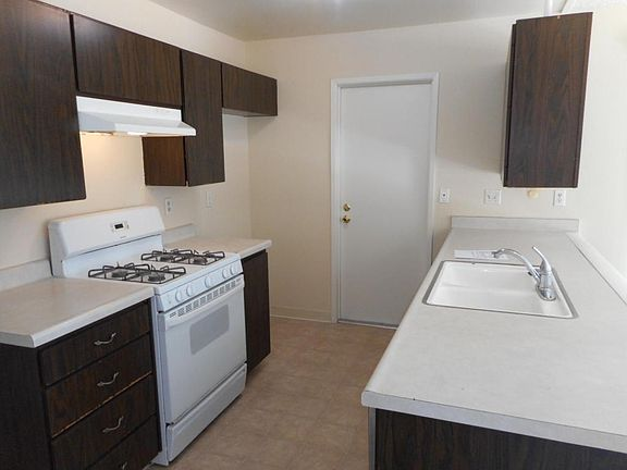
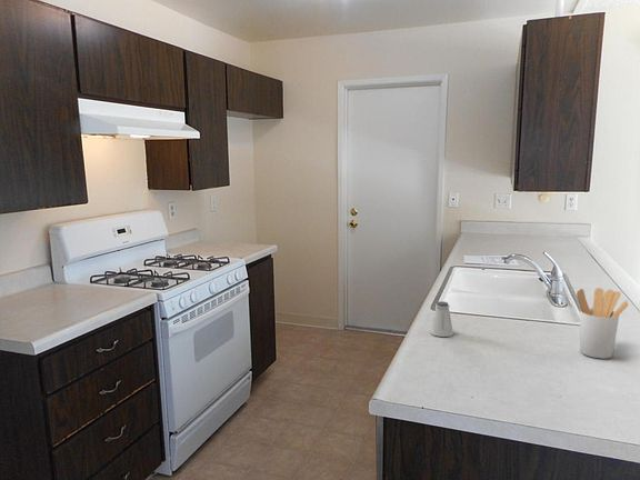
+ utensil holder (600, 320)
+ saltshaker (441, 318)
